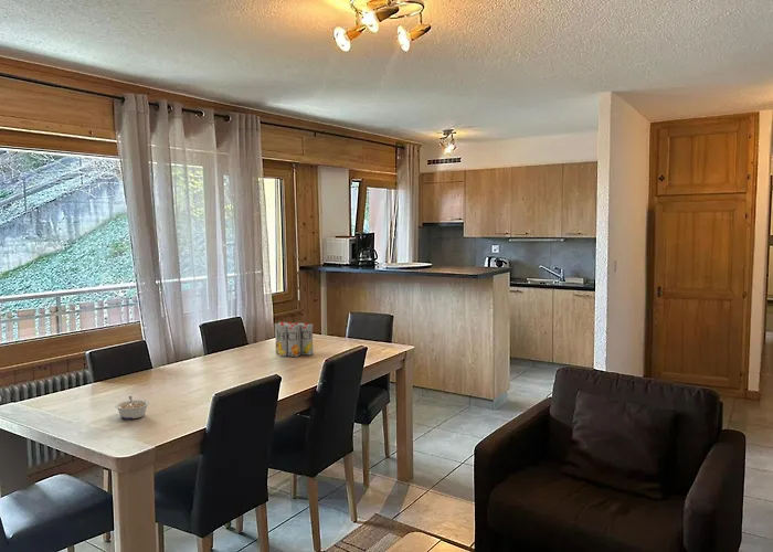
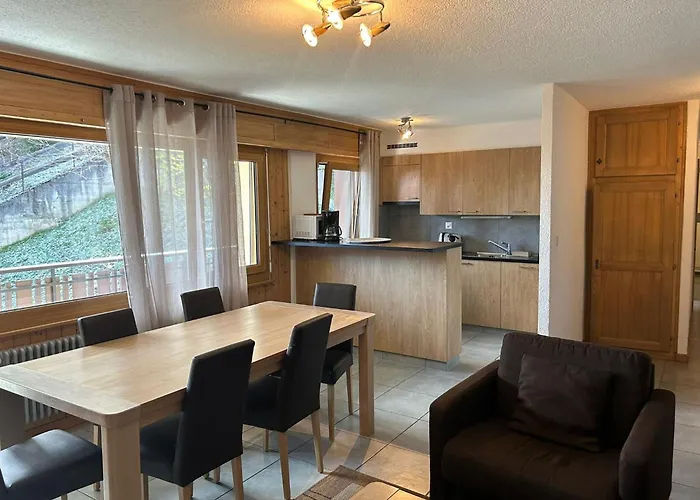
- juice carton (292, 339)
- legume (131, 408)
